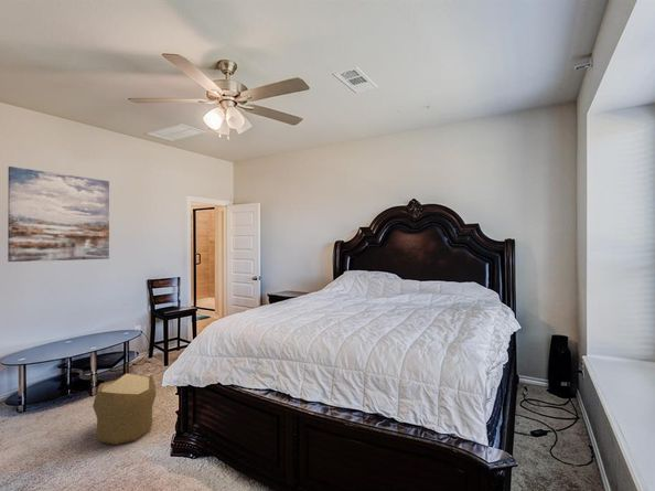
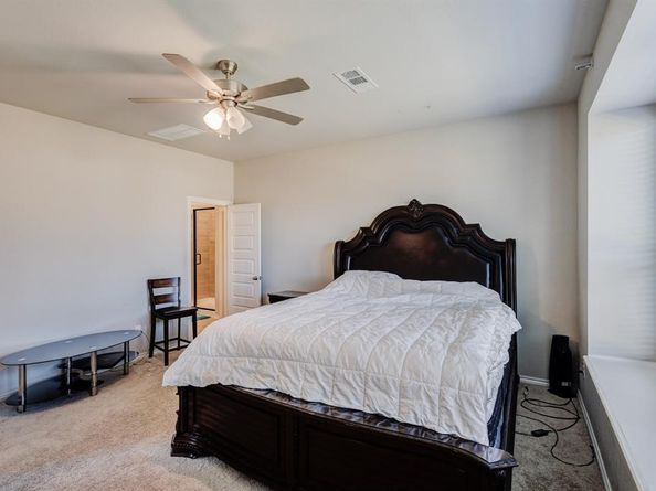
- wall art (63, 217)
- pouf (126, 403)
